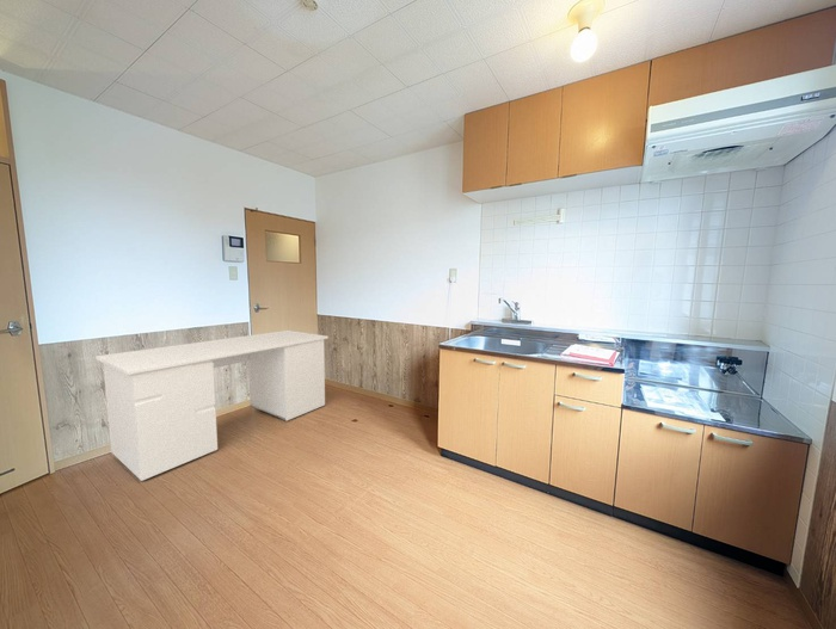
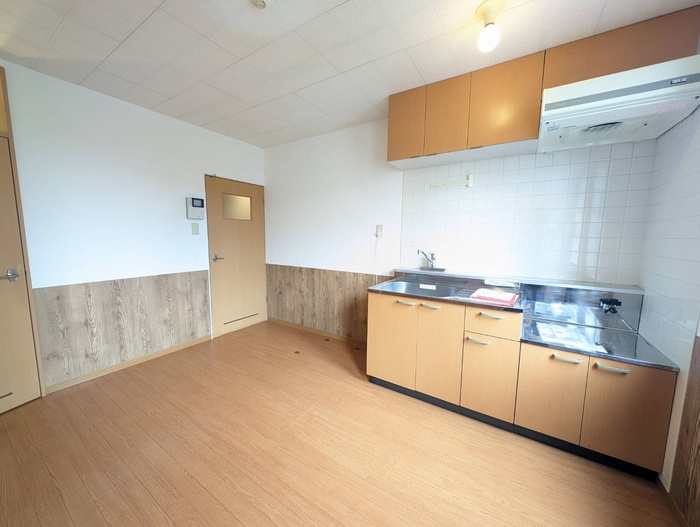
- desk (250, 386)
